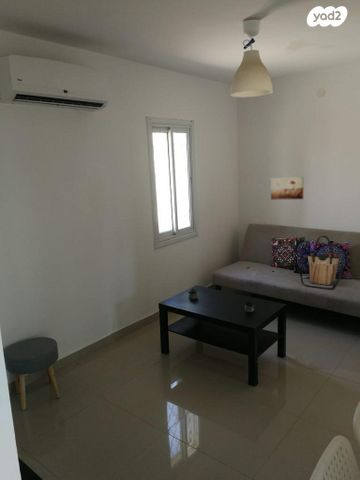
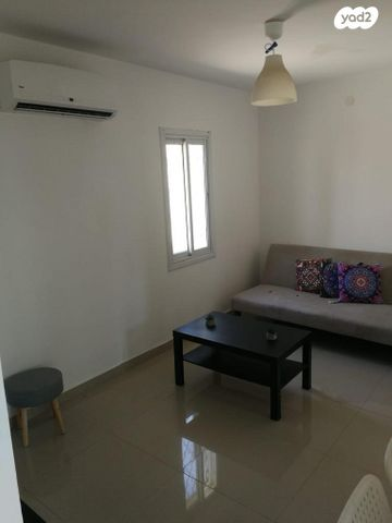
- tote bag (319, 260)
- wall art (286, 188)
